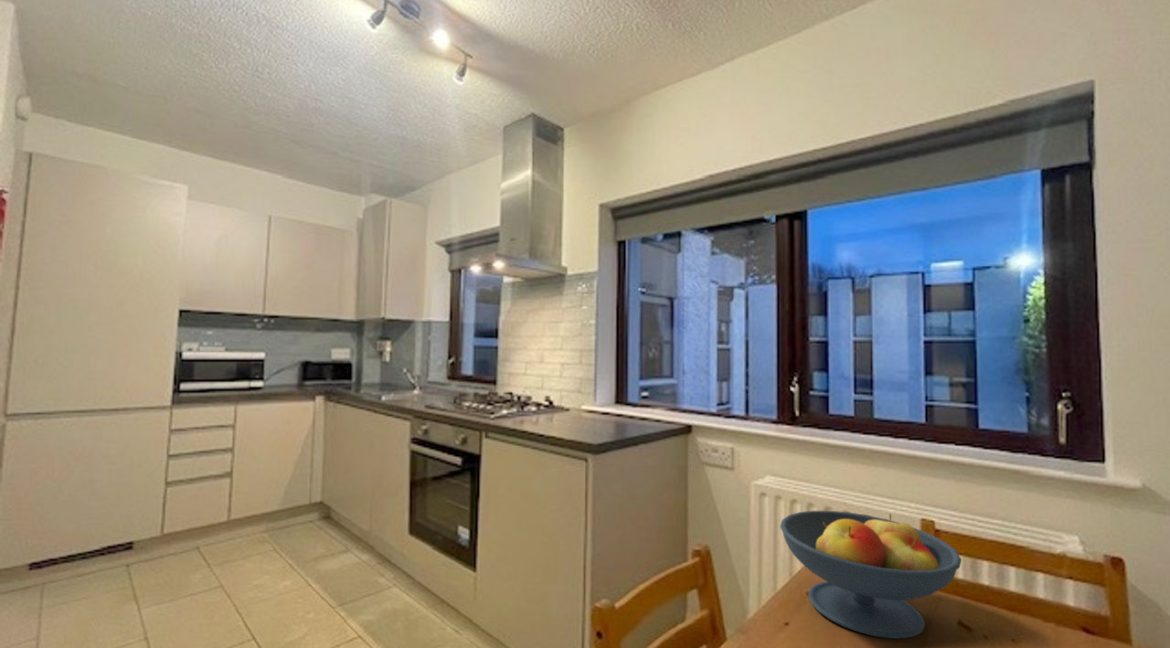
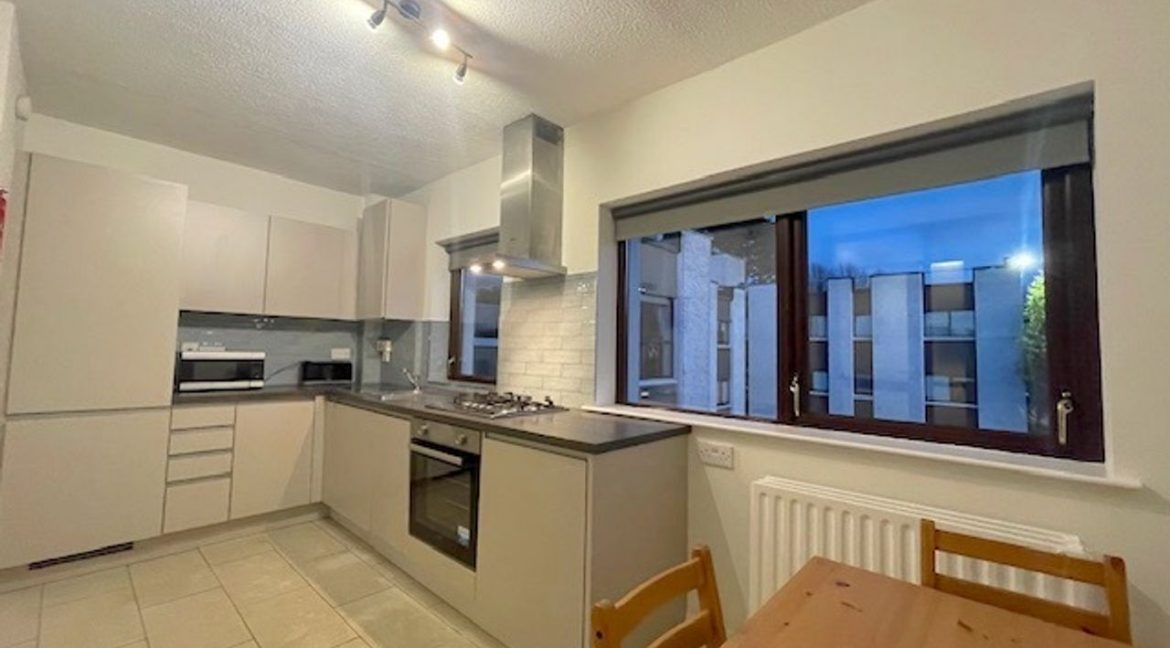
- fruit bowl (863, 559)
